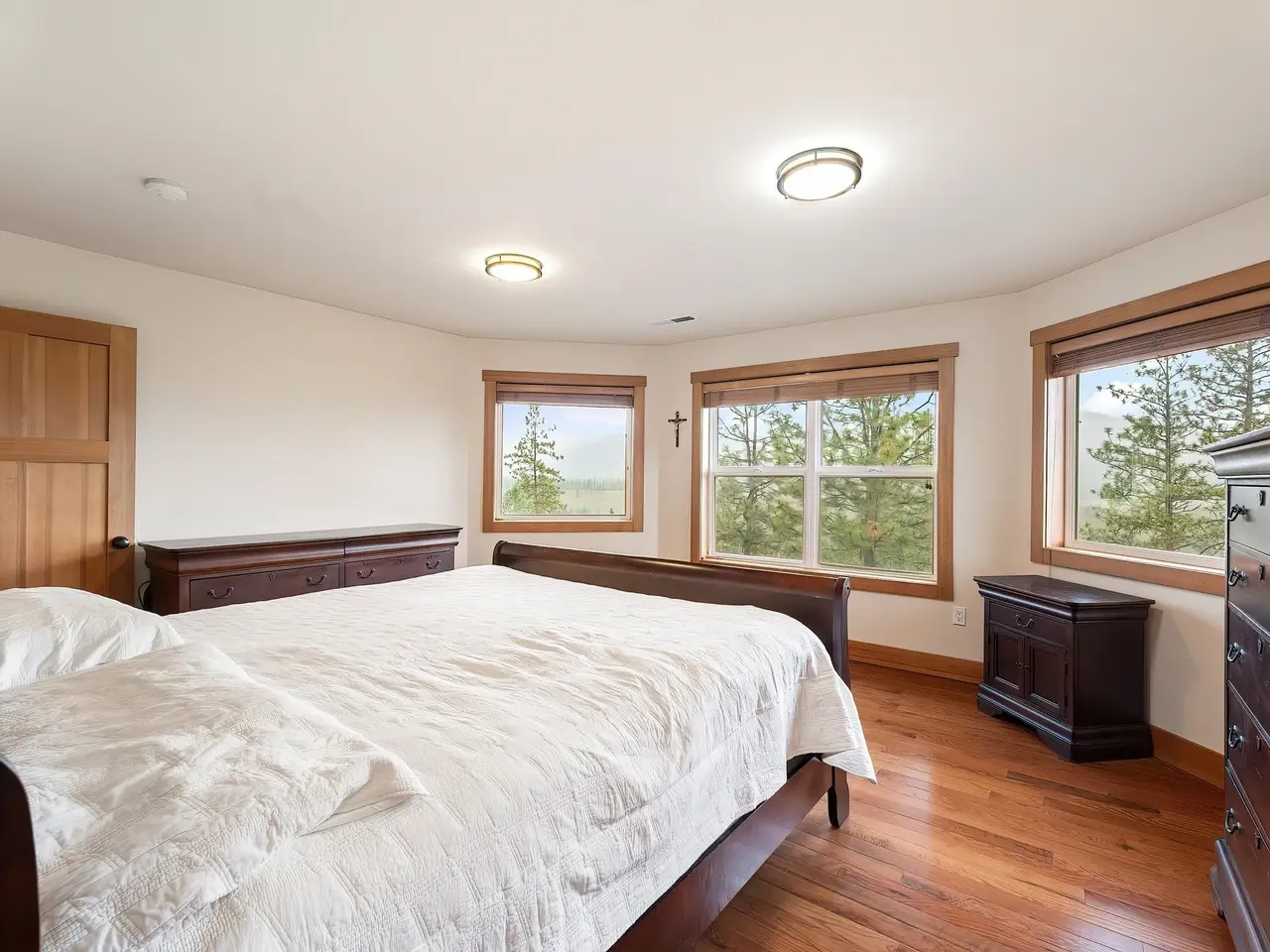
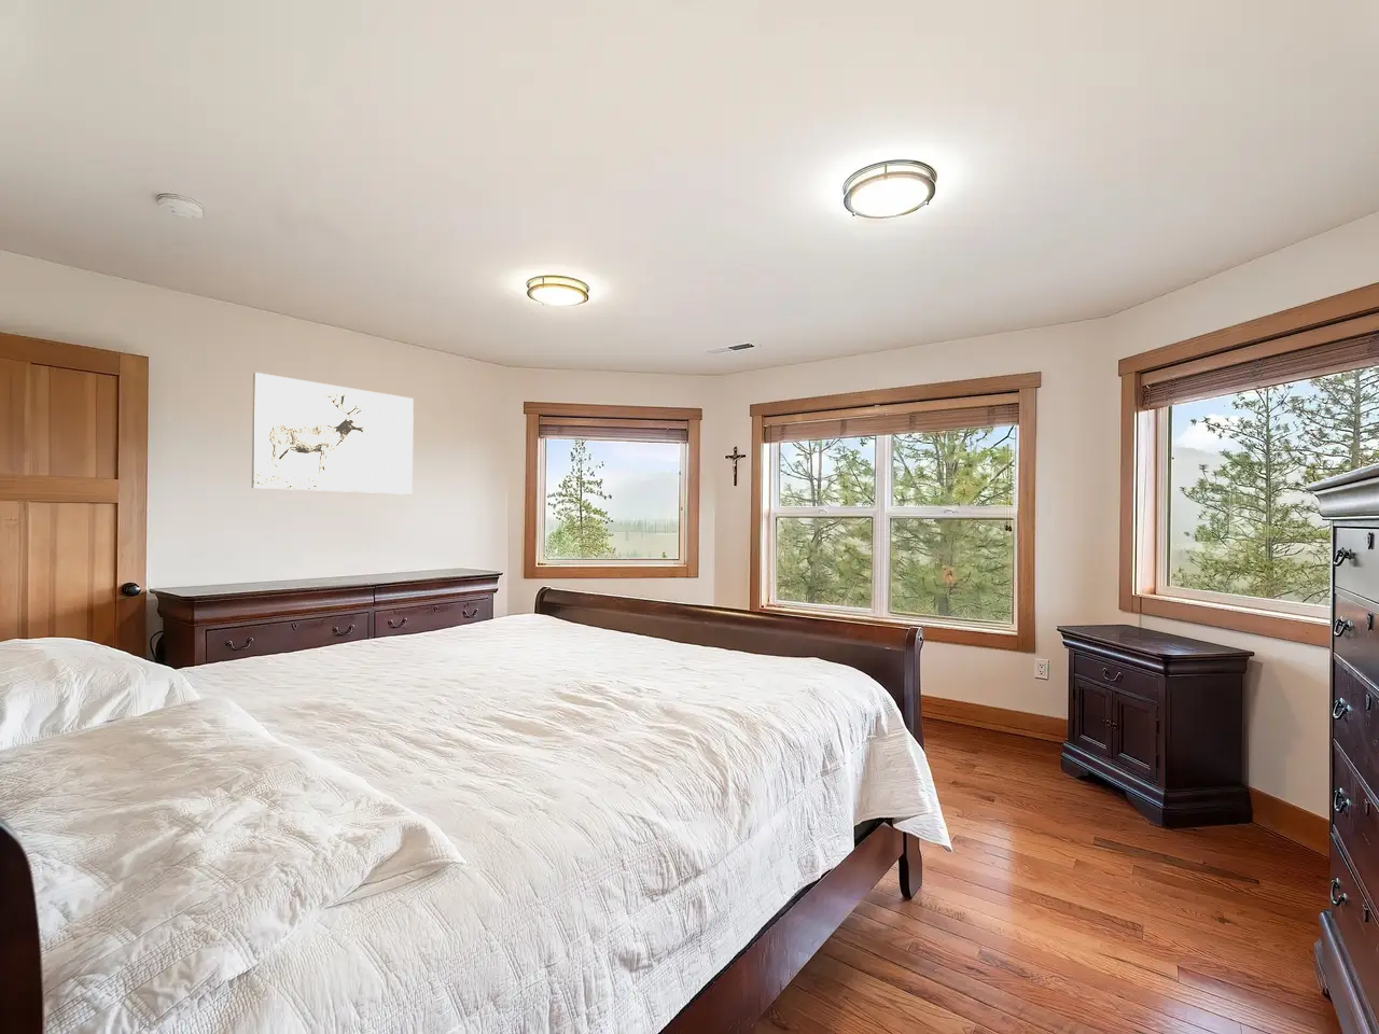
+ wall art (340, 439)
